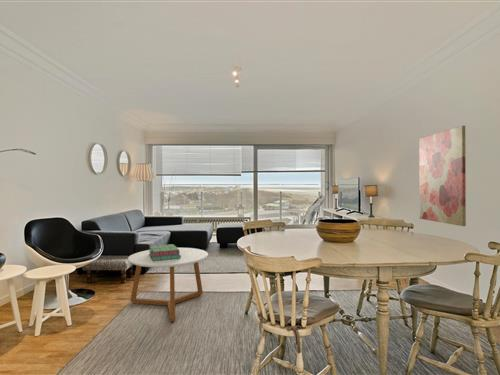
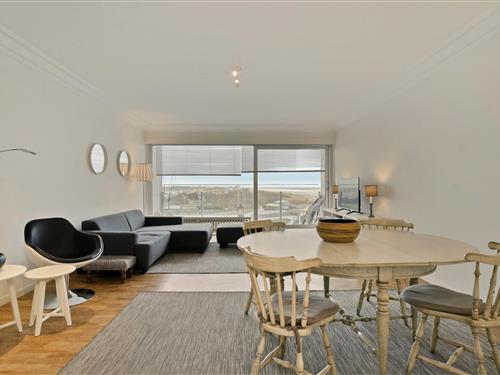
- wall art (439, 177)
- stack of books (164, 251)
- coffee table (170, 280)
